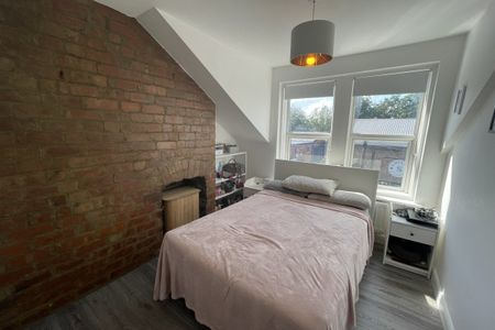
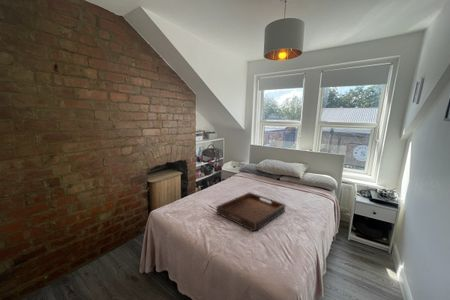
+ serving tray (251, 208)
